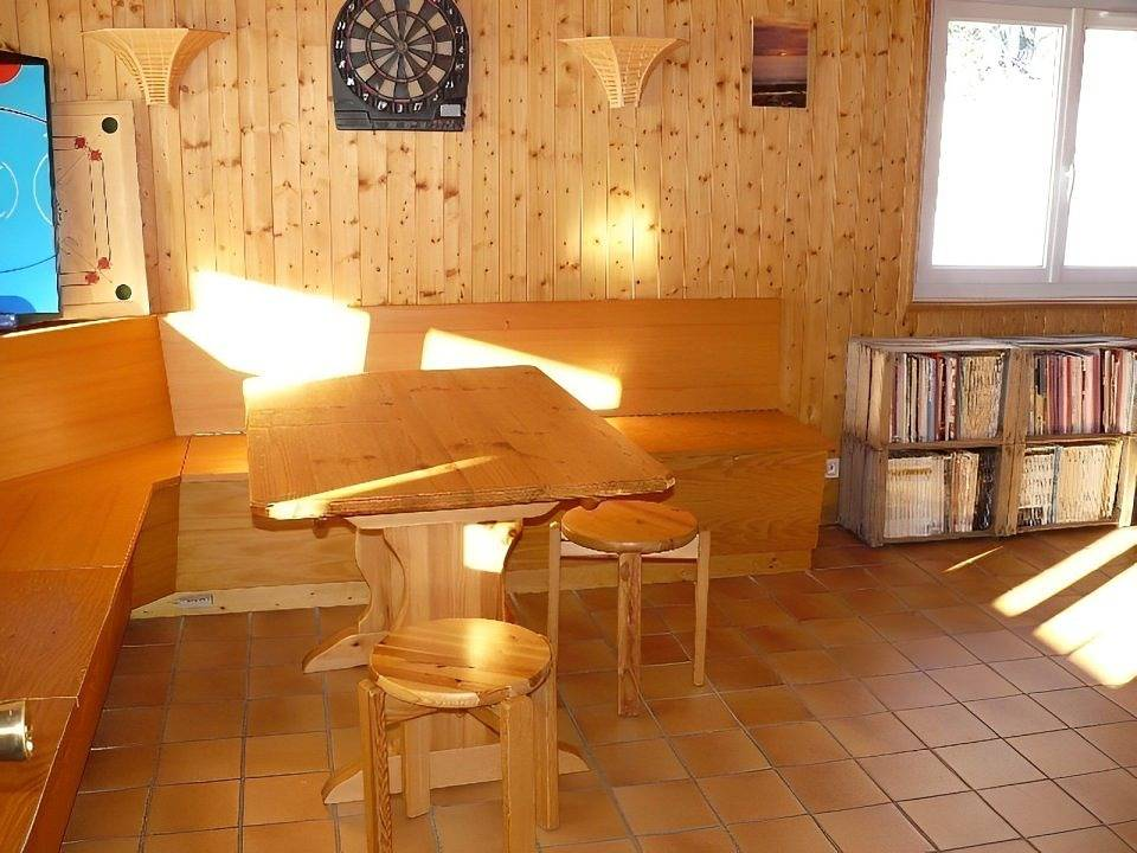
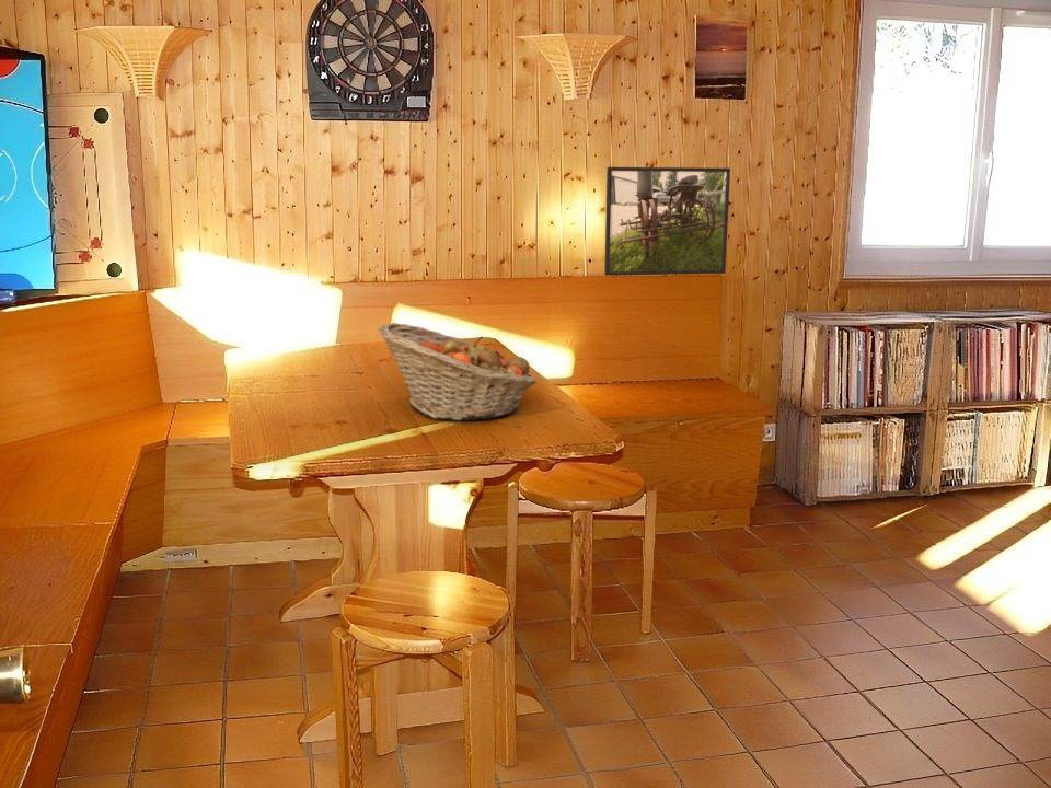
+ fruit basket (457, 367)
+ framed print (667, 221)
